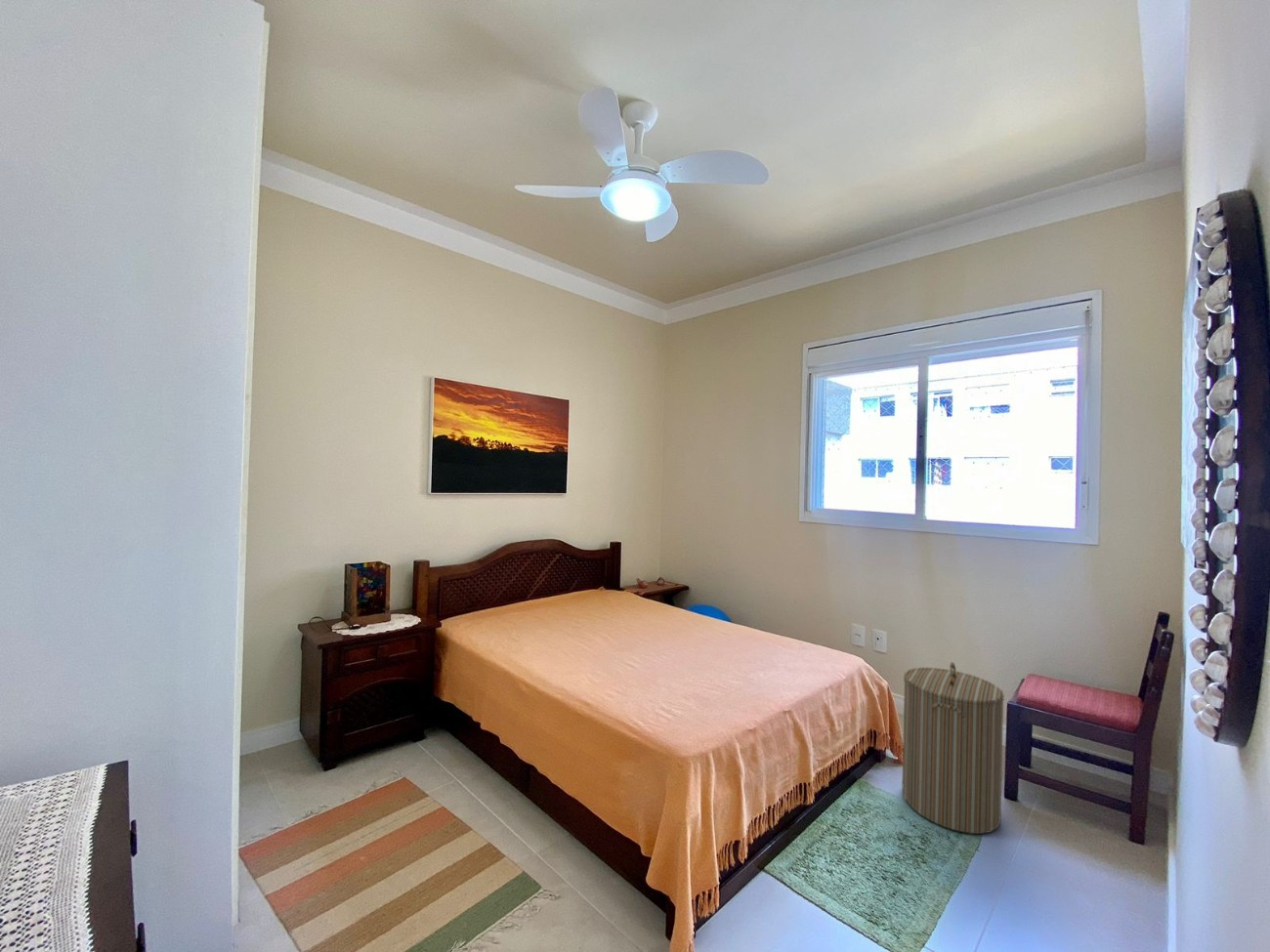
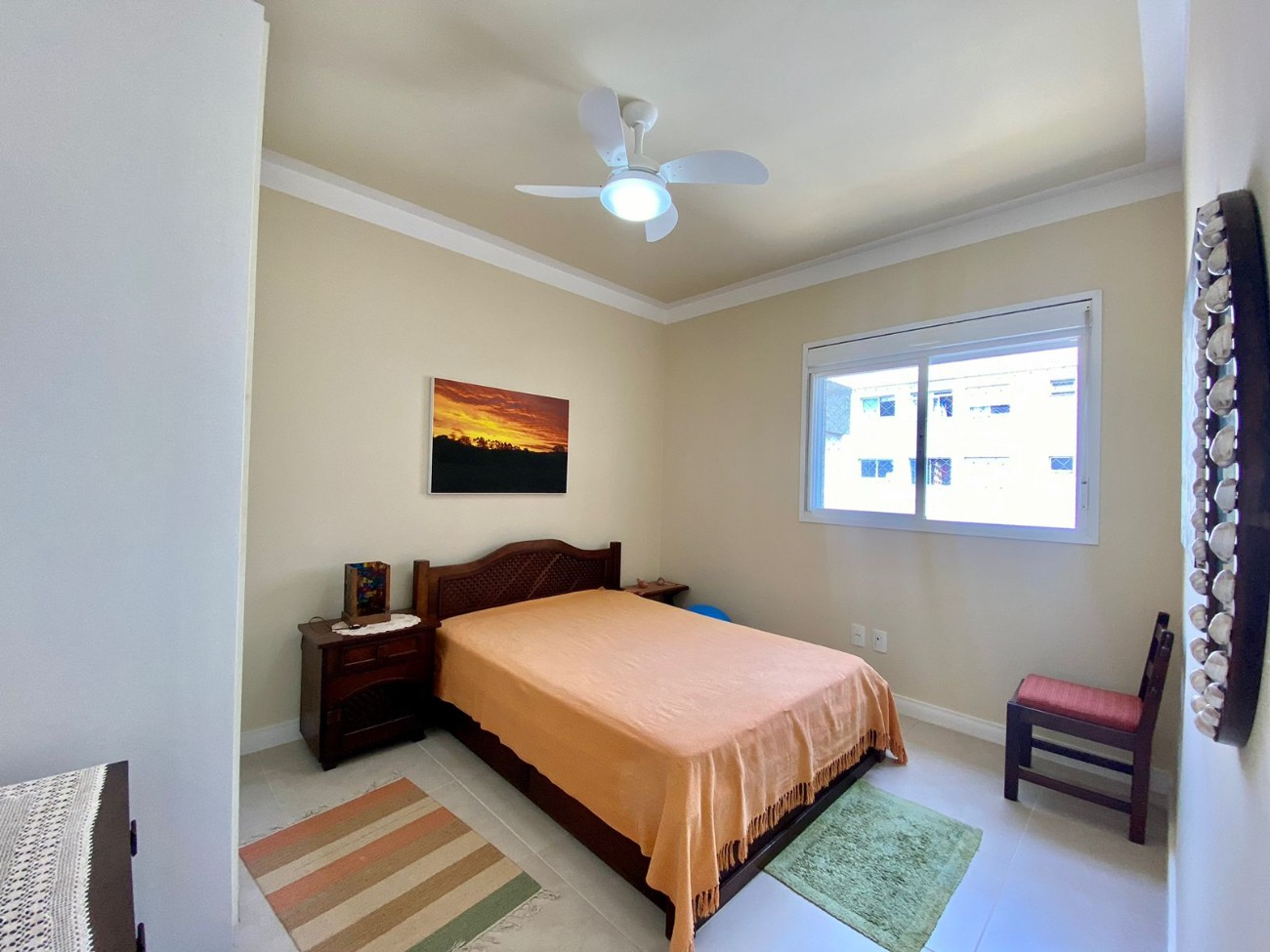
- laundry hamper (951, 734)
